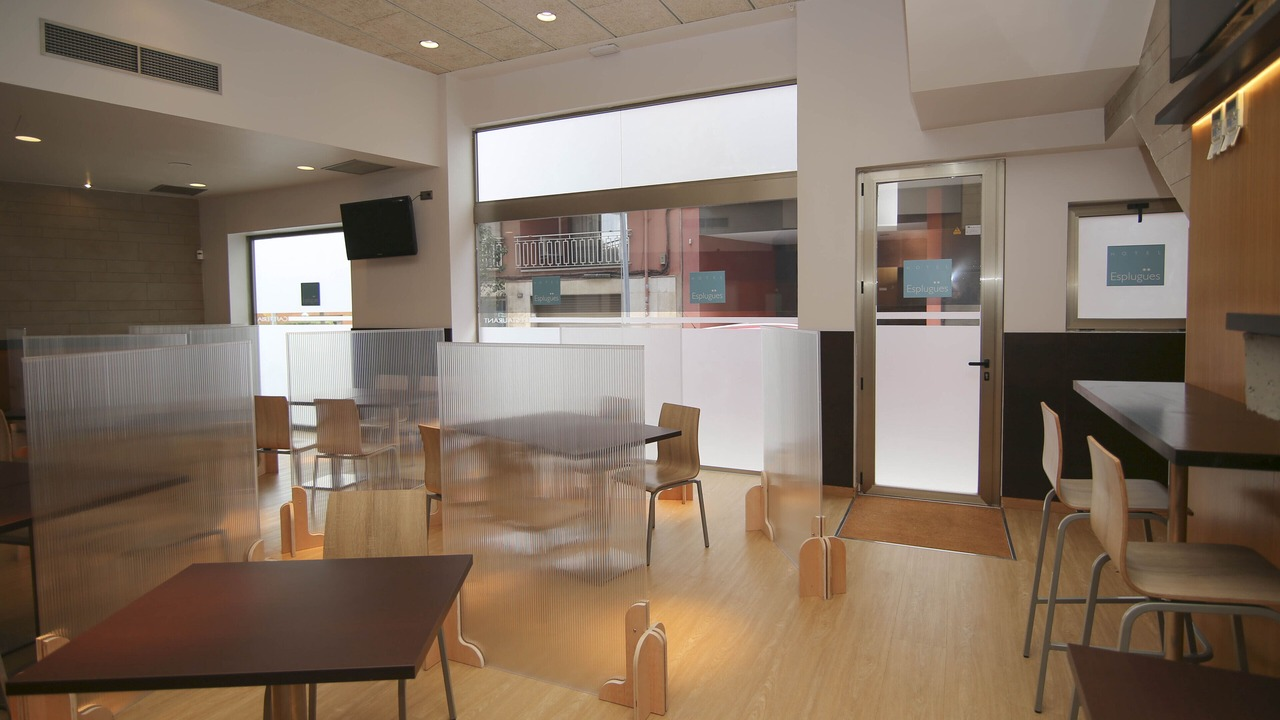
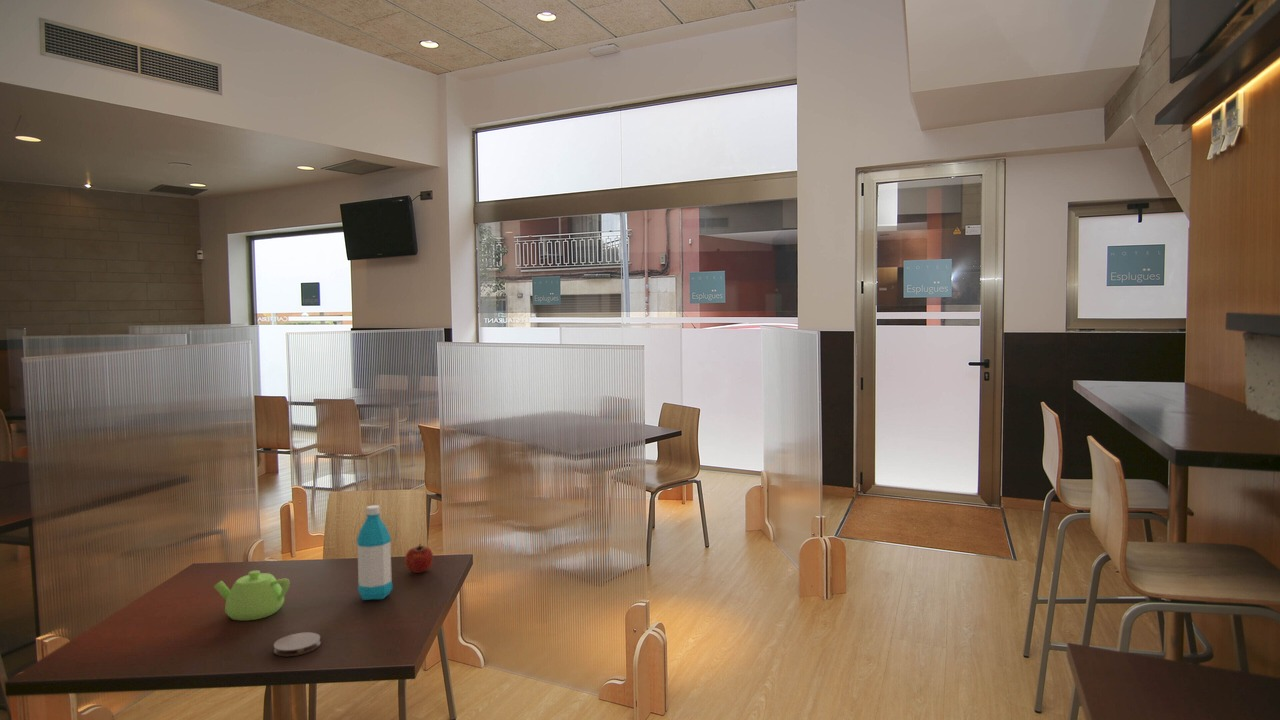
+ water bottle (374, 551)
+ teapot (251, 591)
+ fruit (419, 557)
+ coaster (297, 643)
